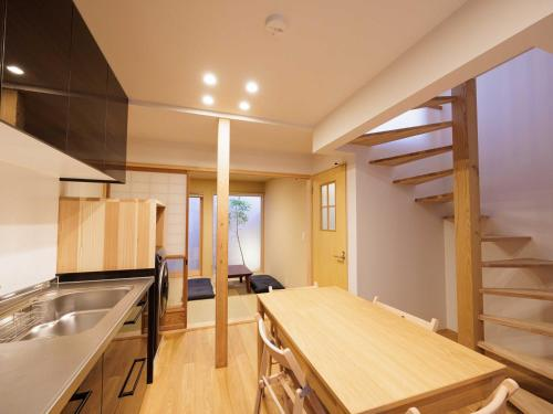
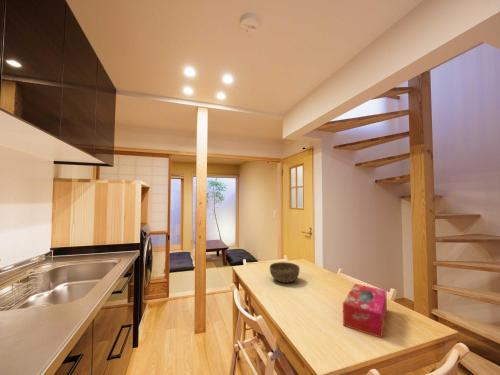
+ bowl (284, 273)
+ tissue box (366, 306)
